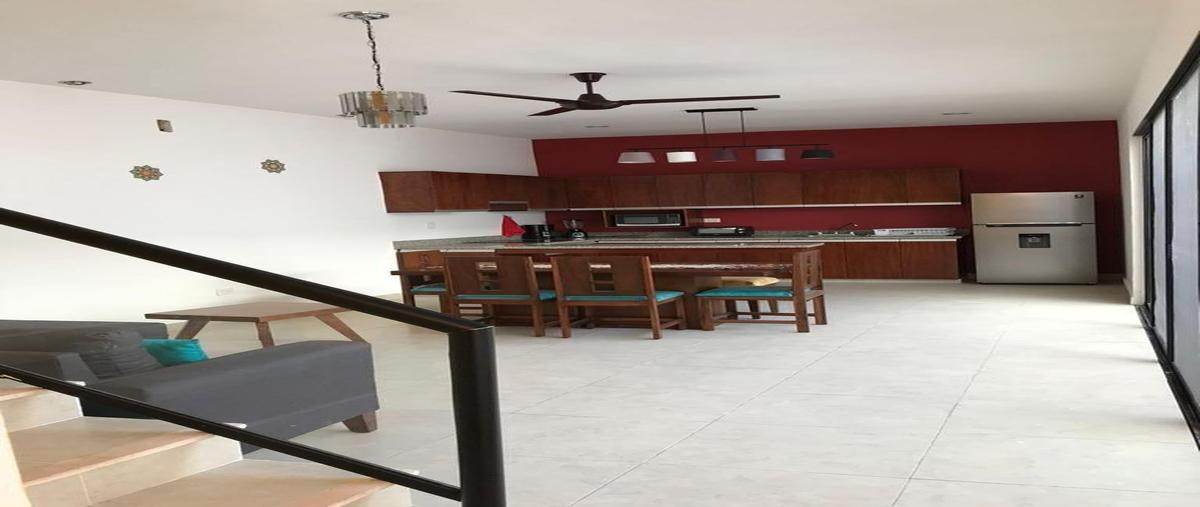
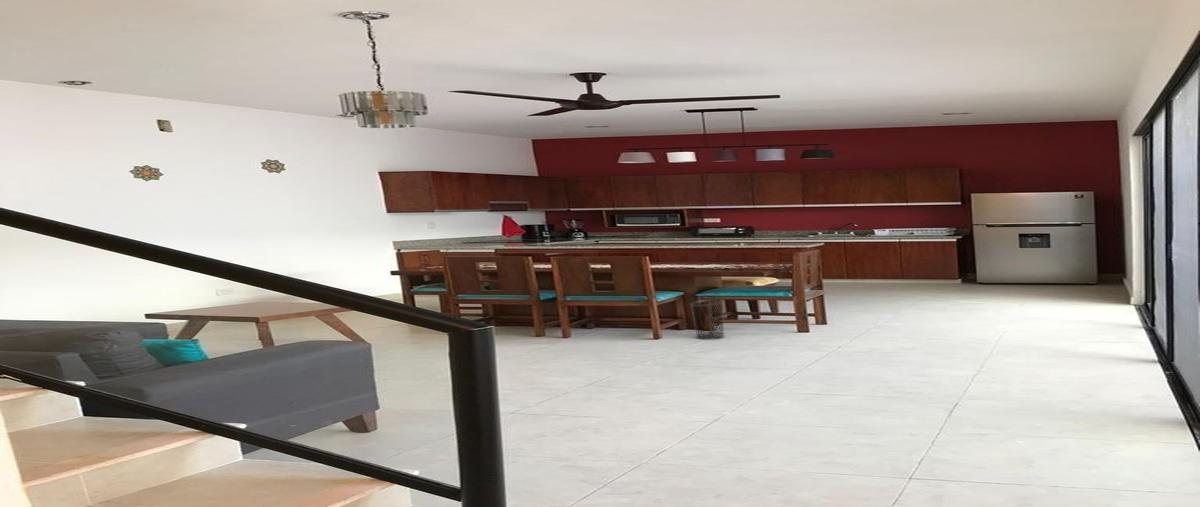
+ waste bin (709, 319)
